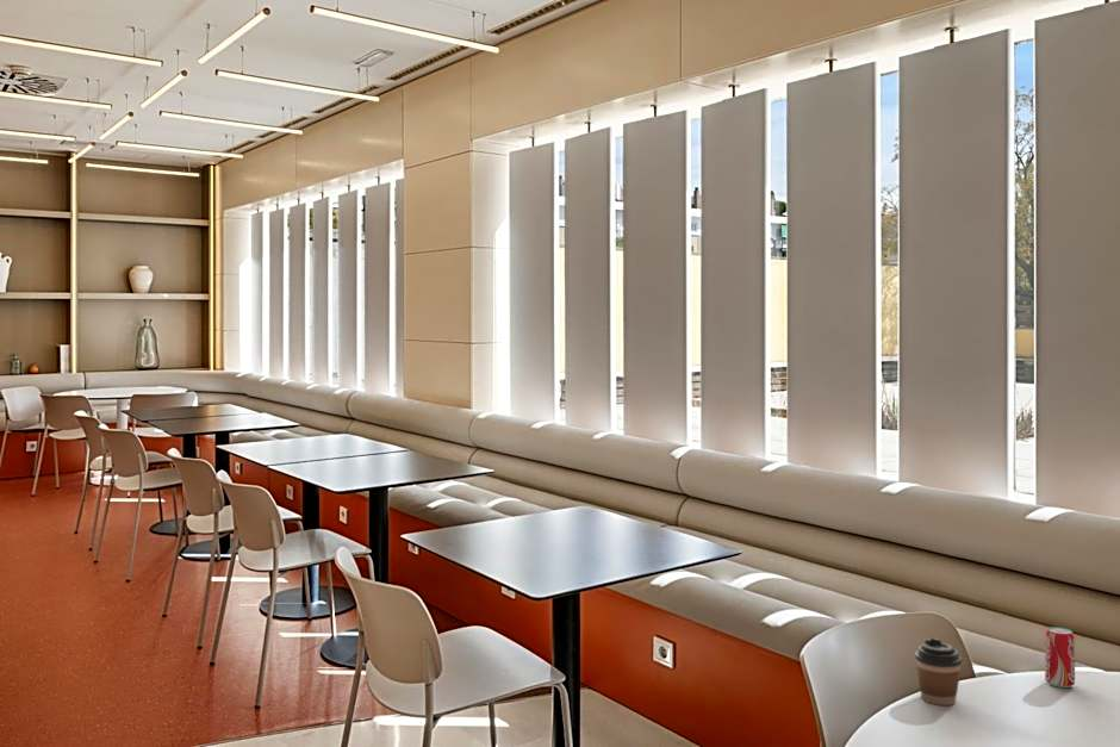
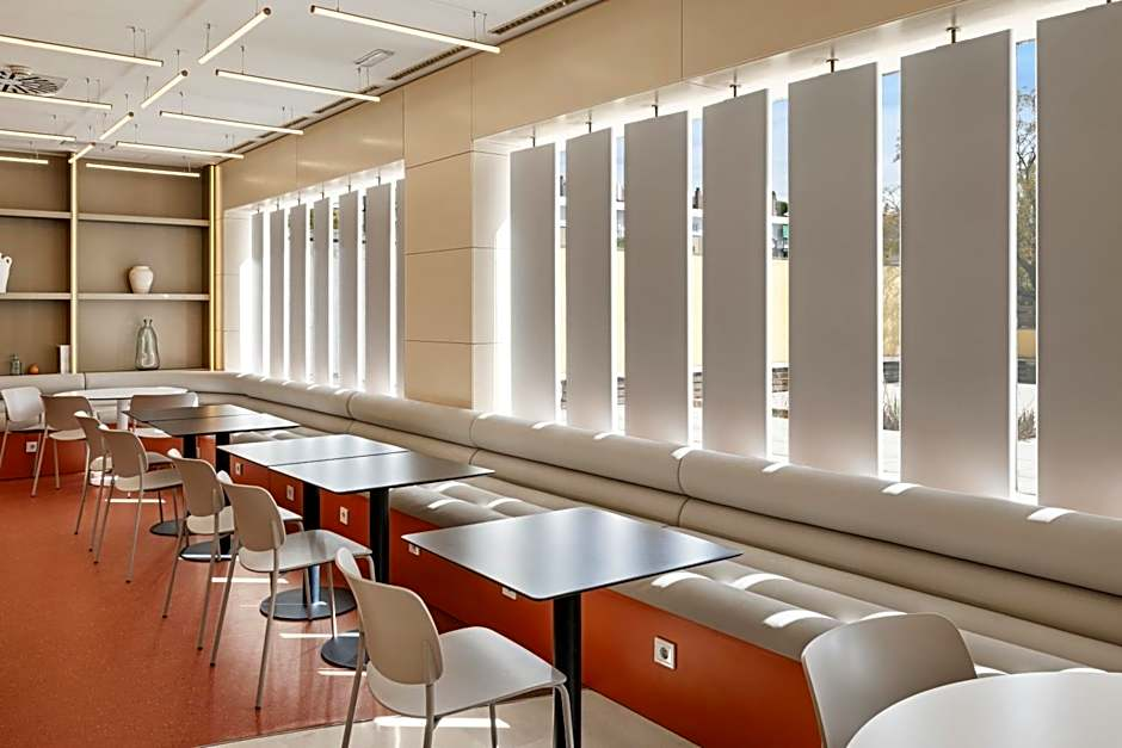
- beverage can (1059, 656)
- coffee cup (938, 671)
